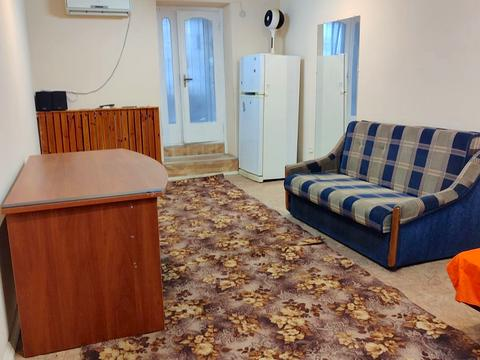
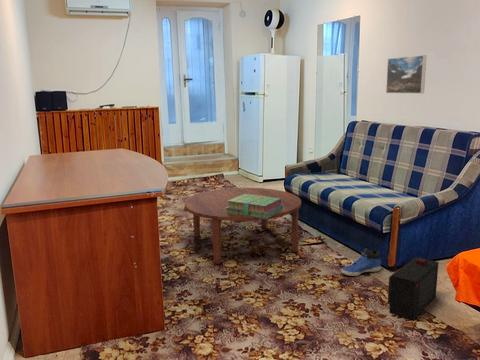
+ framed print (405, 75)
+ speaker (412, 284)
+ stack of books (254, 205)
+ sneaker (361, 260)
+ coffee table (243, 221)
